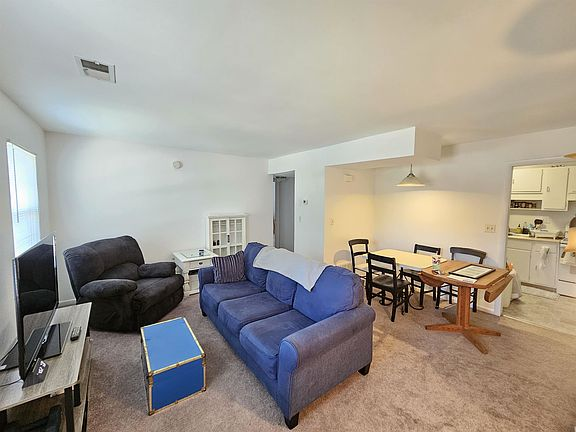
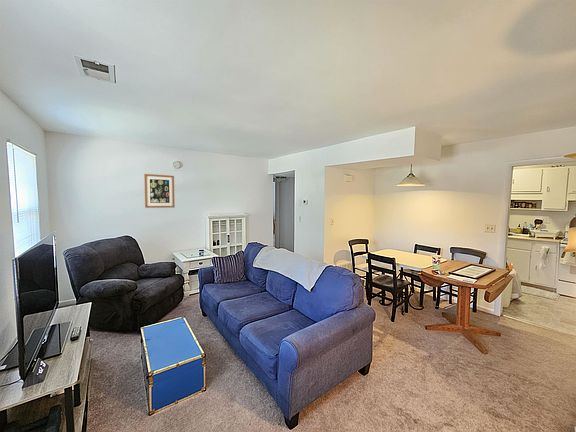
+ wall art (159, 191)
